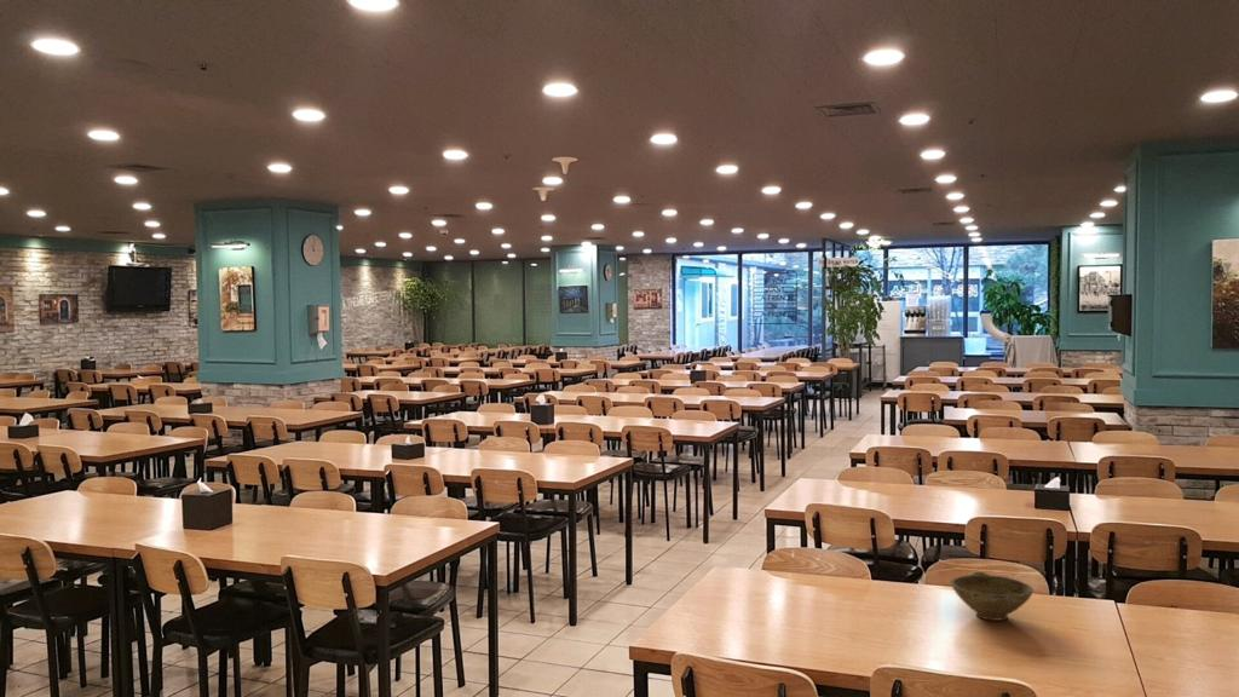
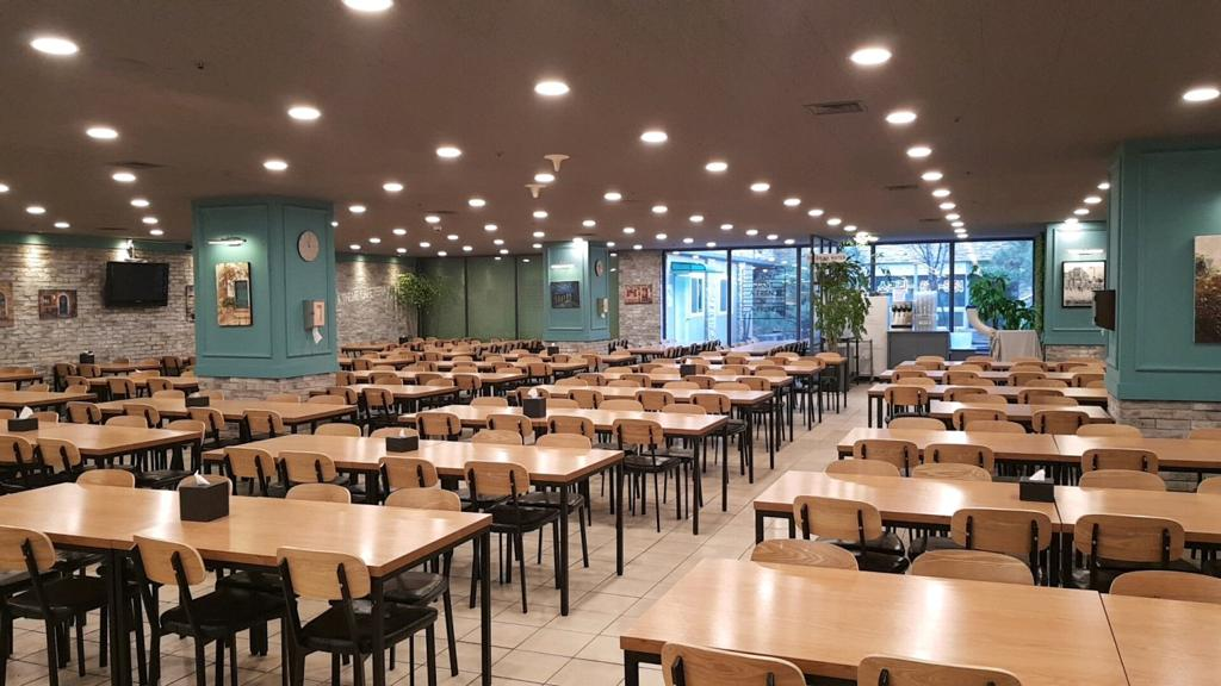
- bowl (991, 599)
